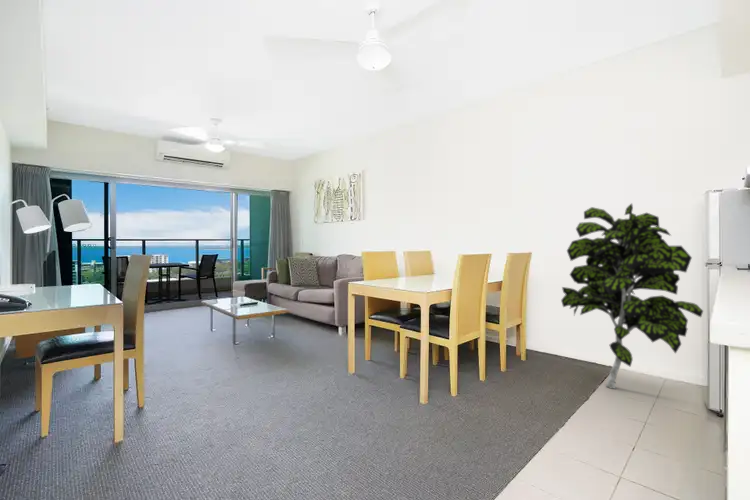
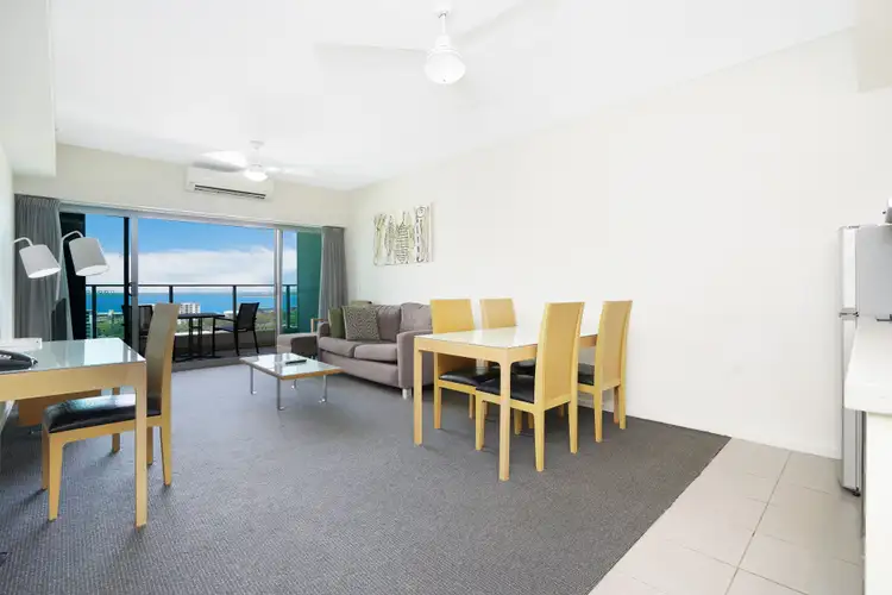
- indoor plant (624, 297)
